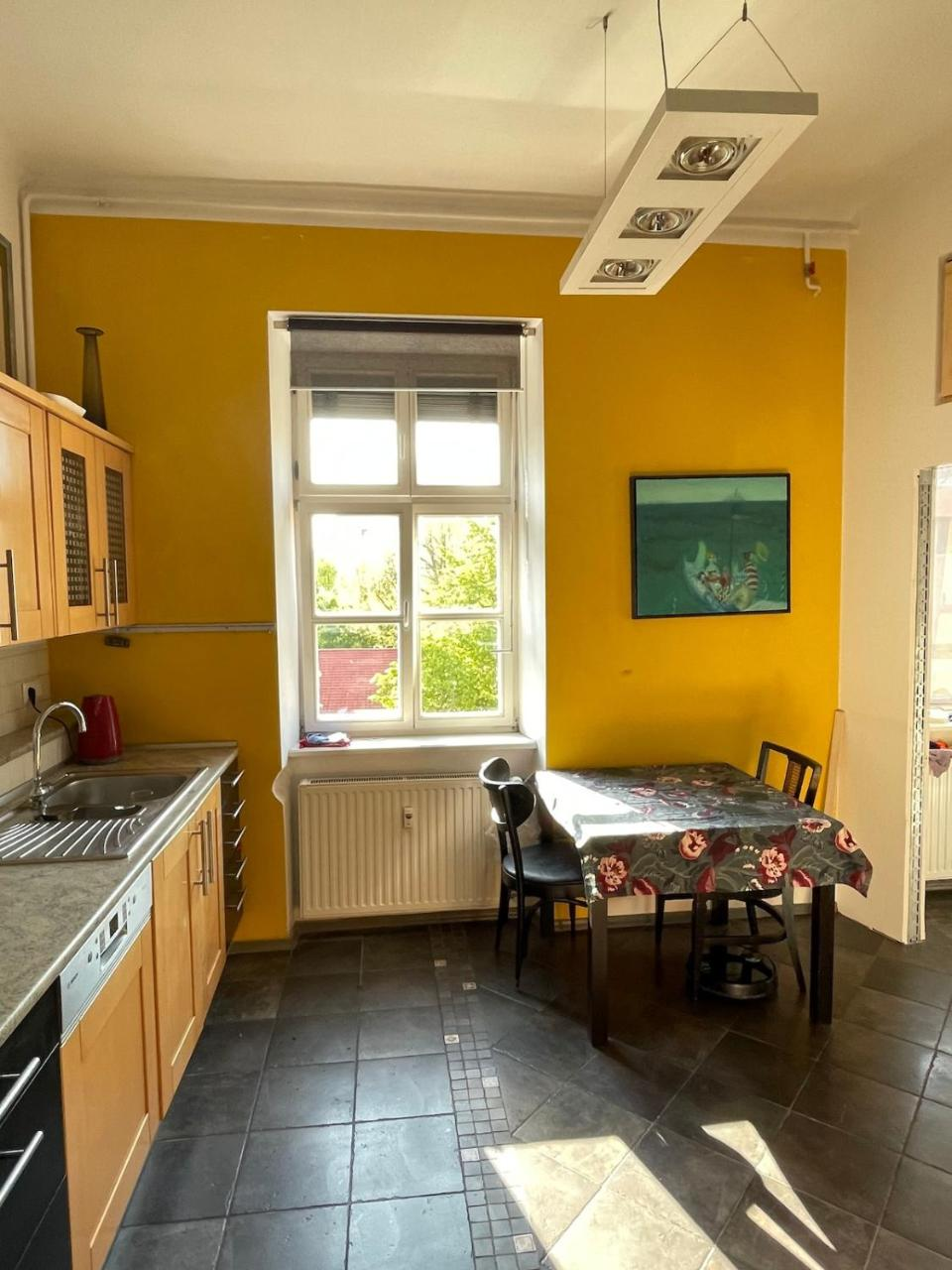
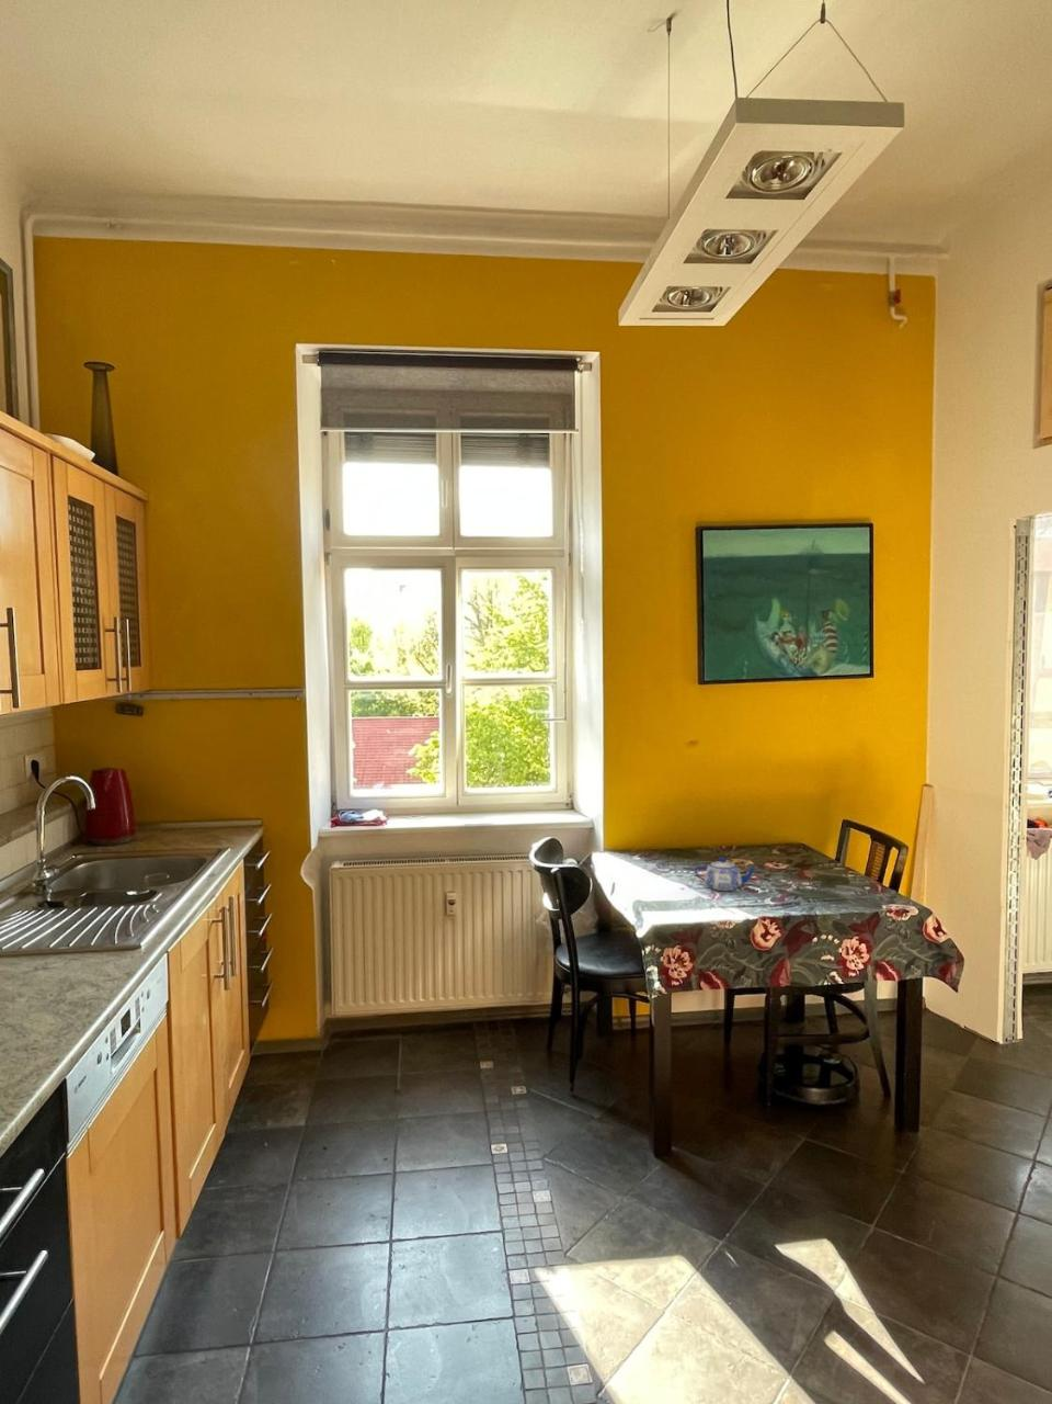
+ teapot (725, 873)
